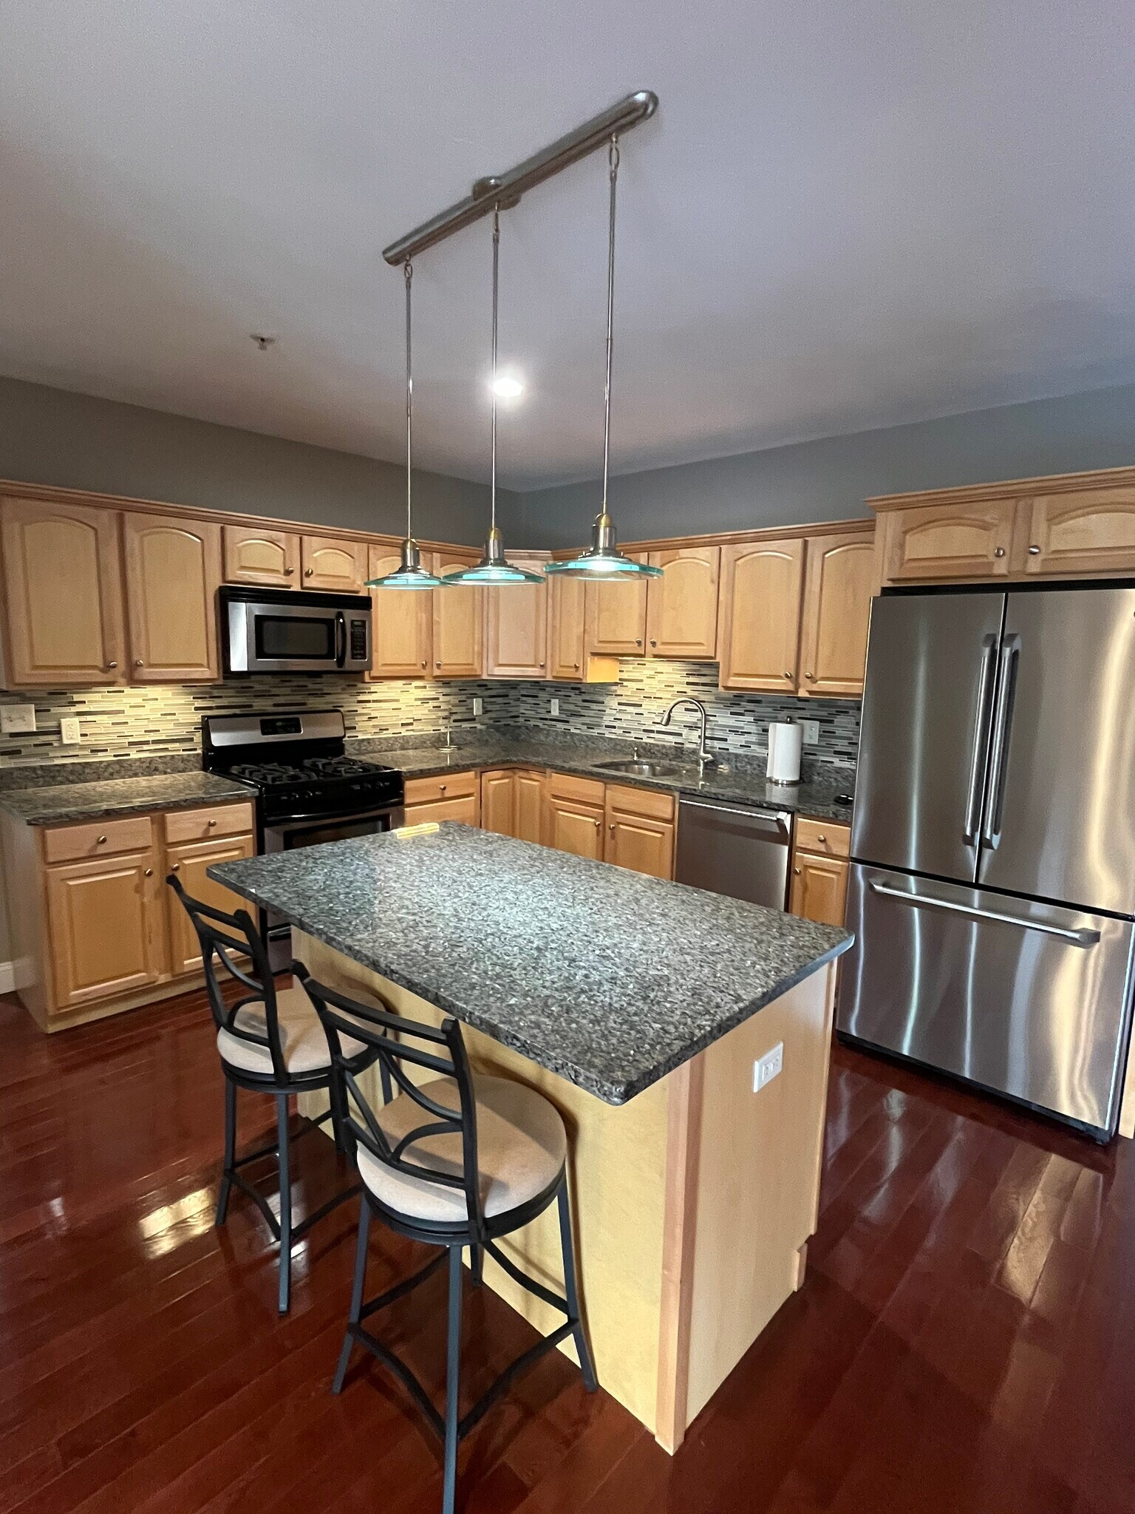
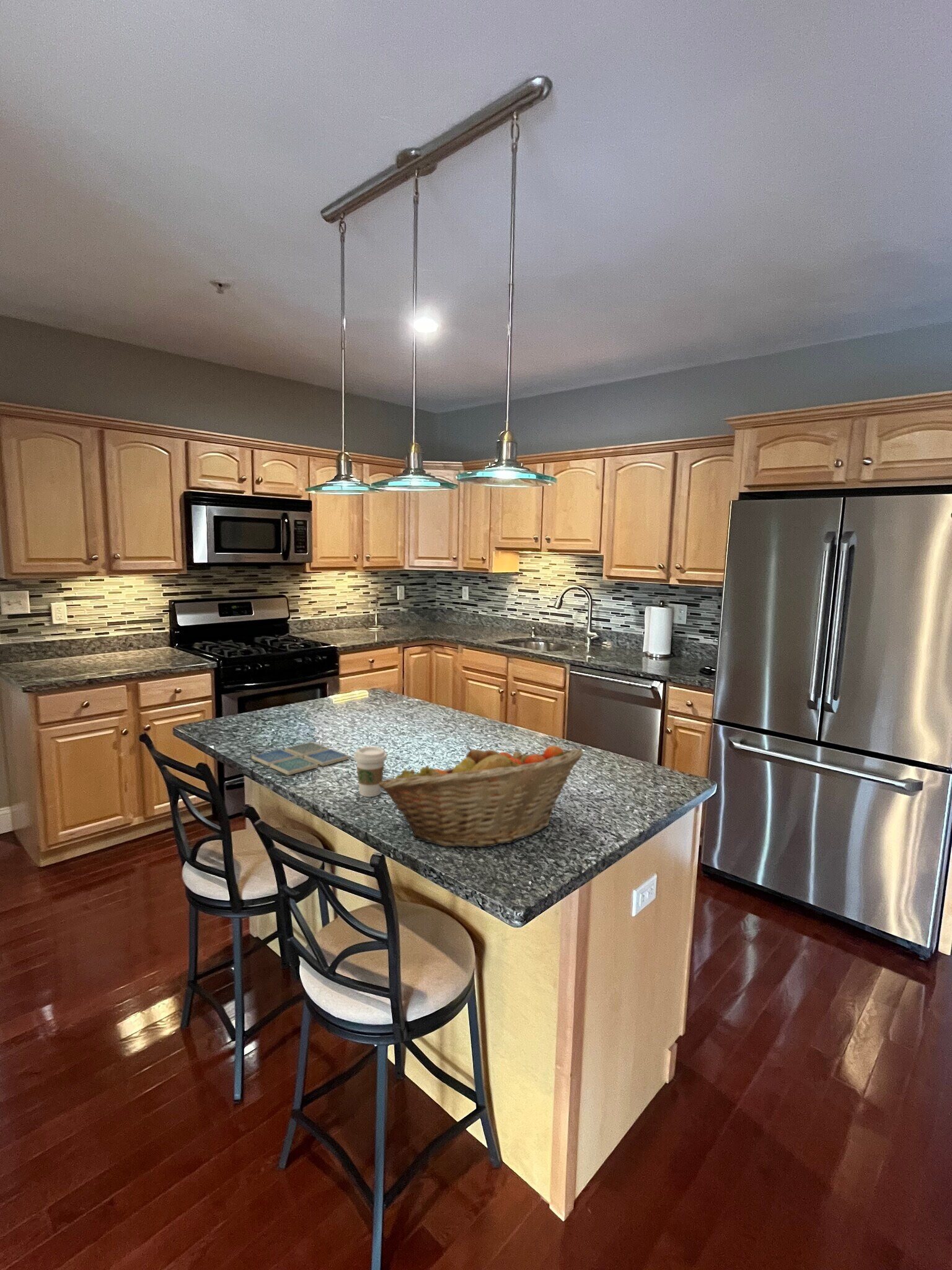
+ drink coaster (301, 757)
+ fruit basket (483, 784)
+ coffee cup (370, 771)
